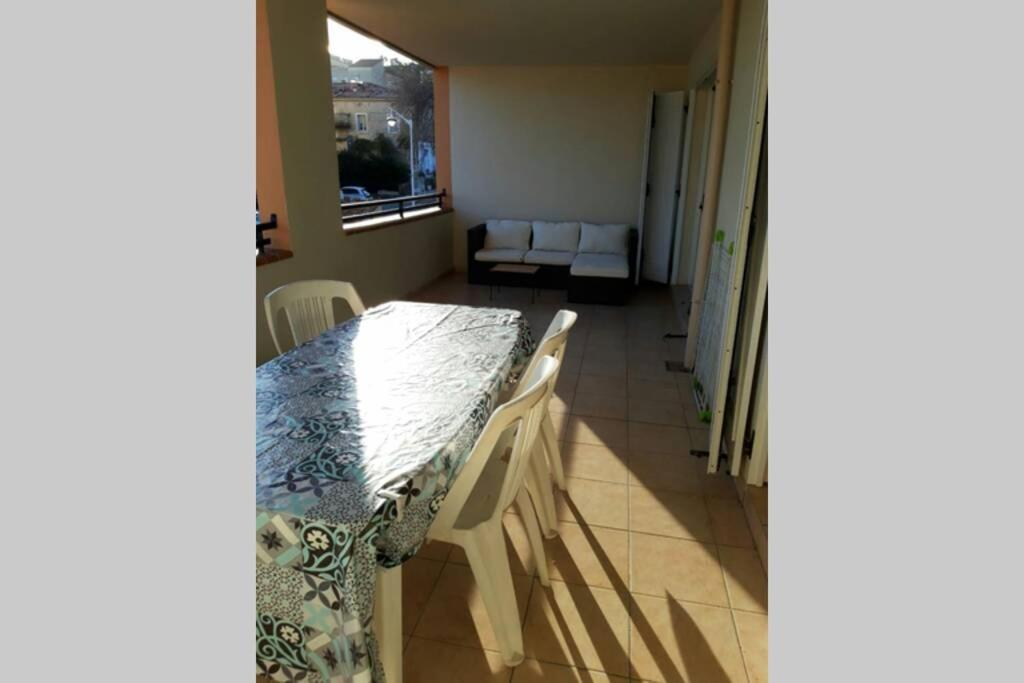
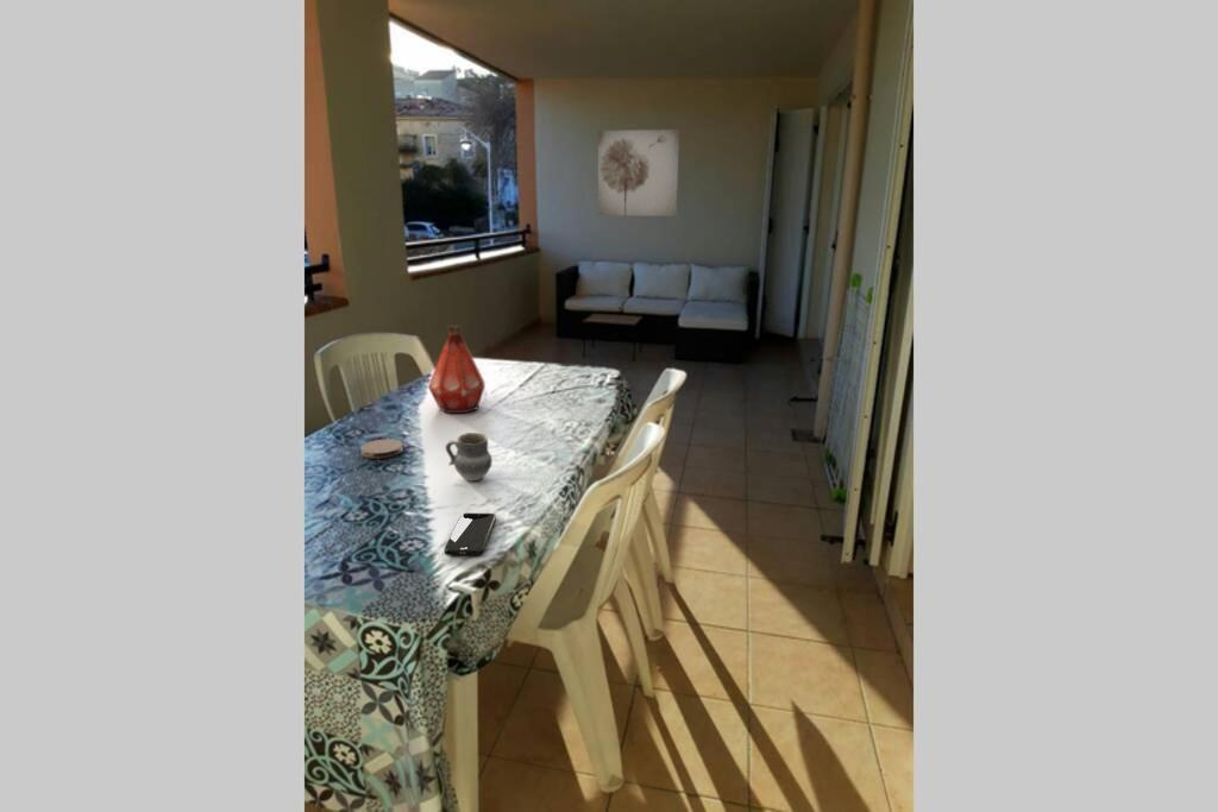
+ bottle (456, 367)
+ coaster (382, 448)
+ smartphone (471, 533)
+ wall art (638, 174)
+ cup (469, 457)
